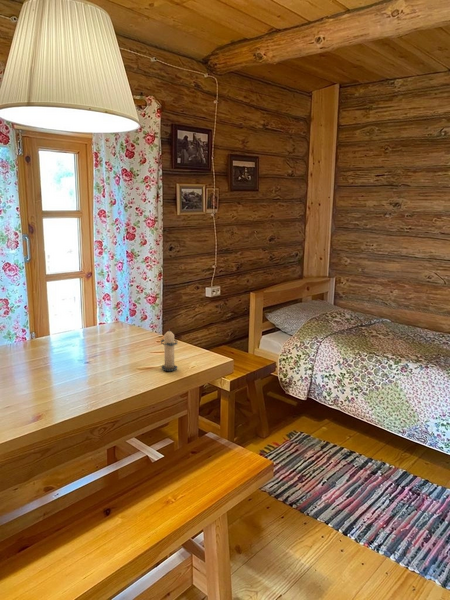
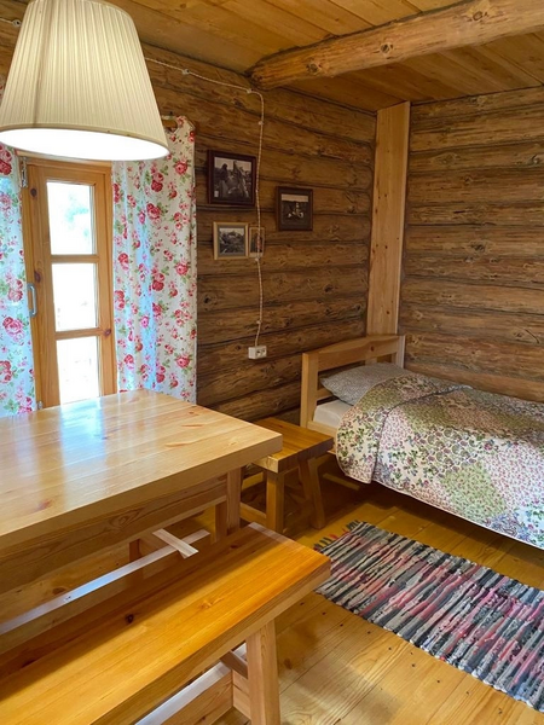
- candle (169, 349)
